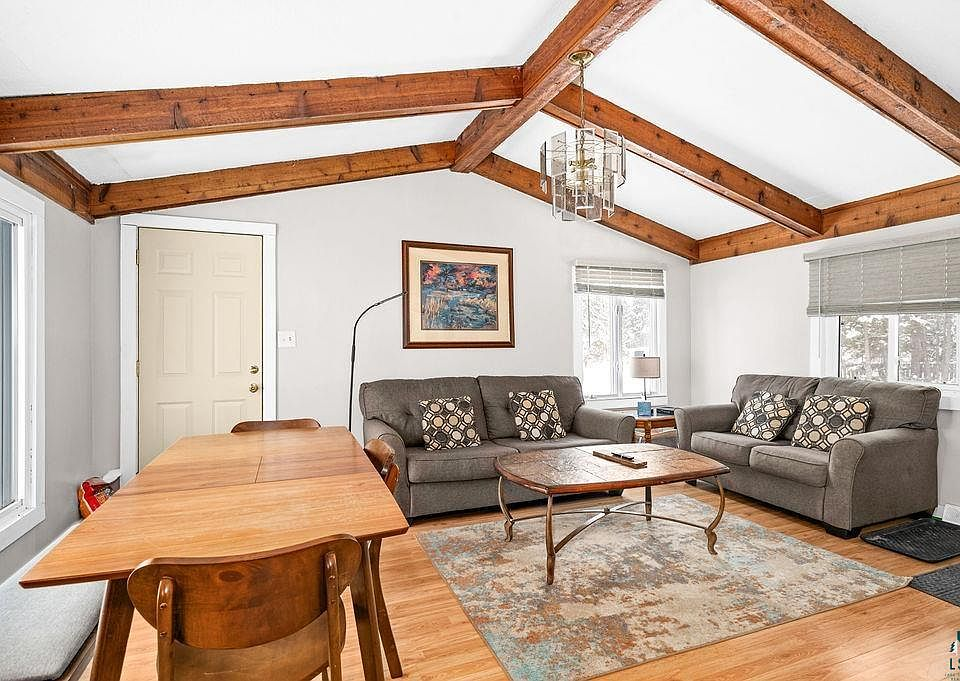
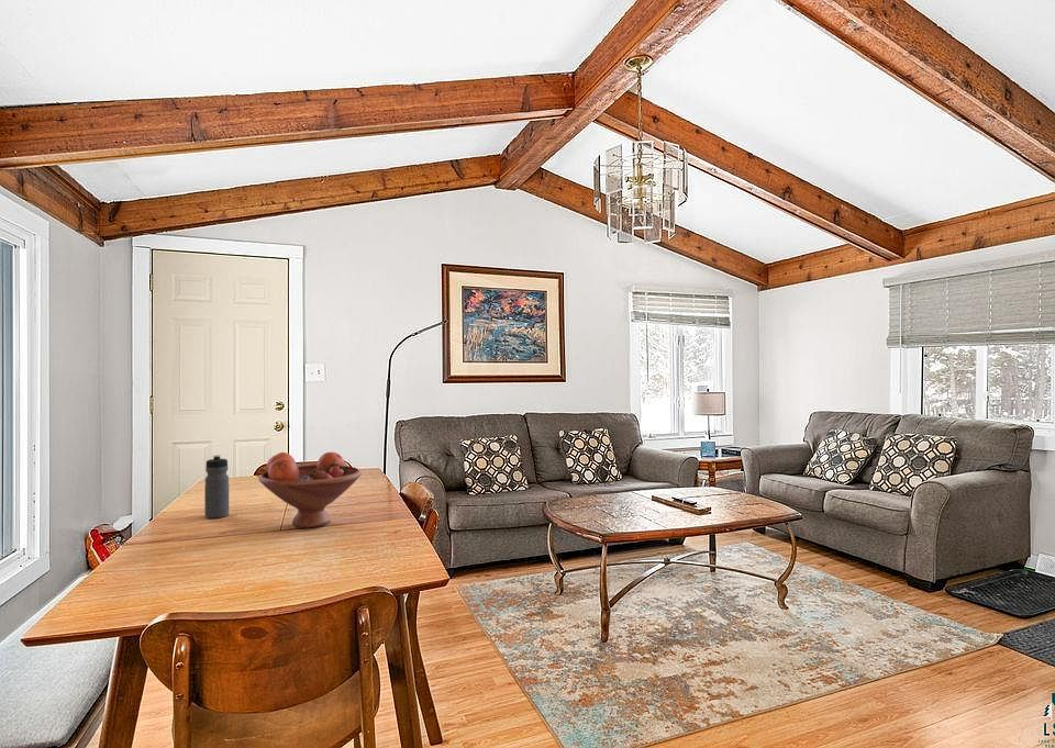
+ fruit bowl (311, 488)
+ water bottle (216, 485)
